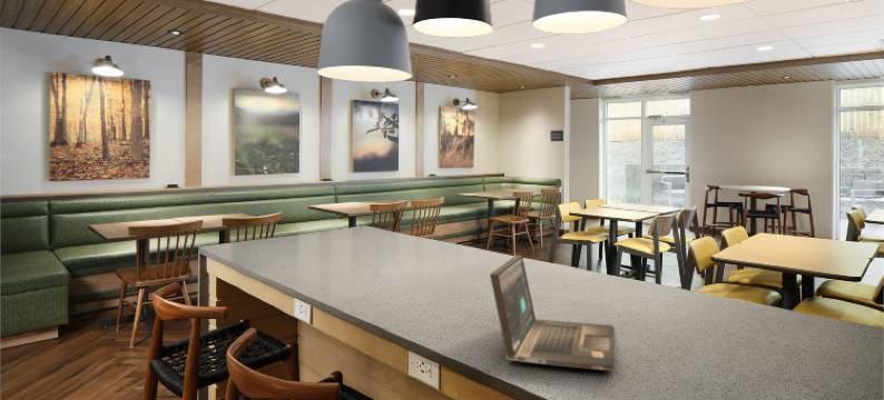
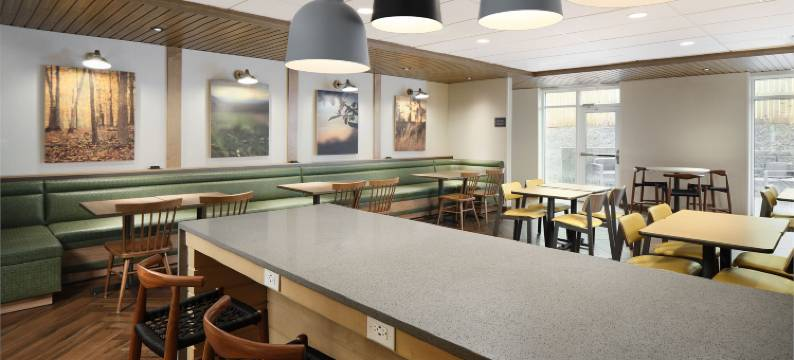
- laptop (557, 321)
